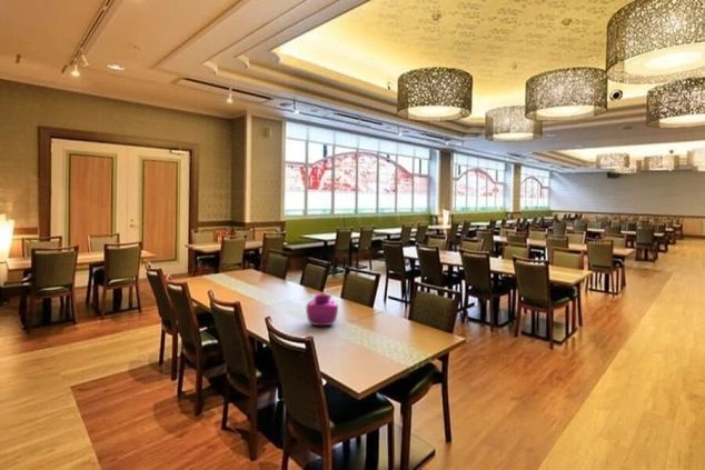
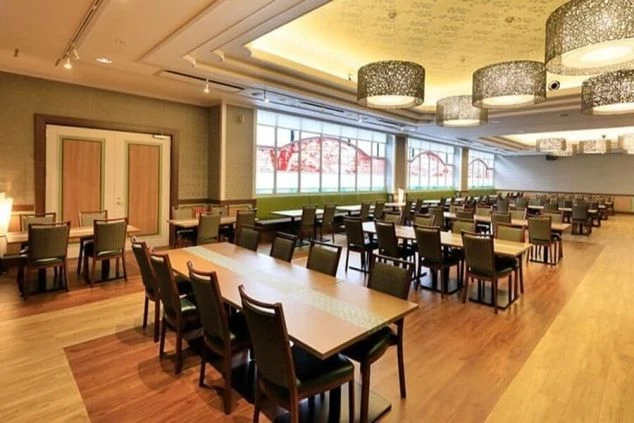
- vase (321, 310)
